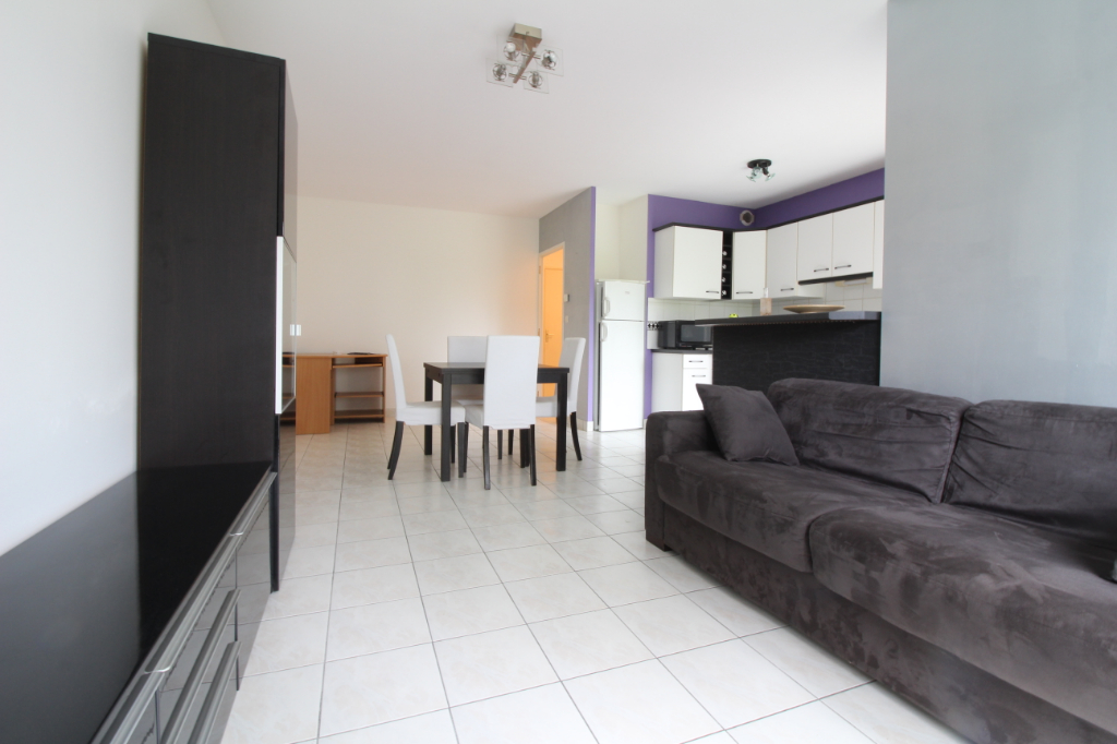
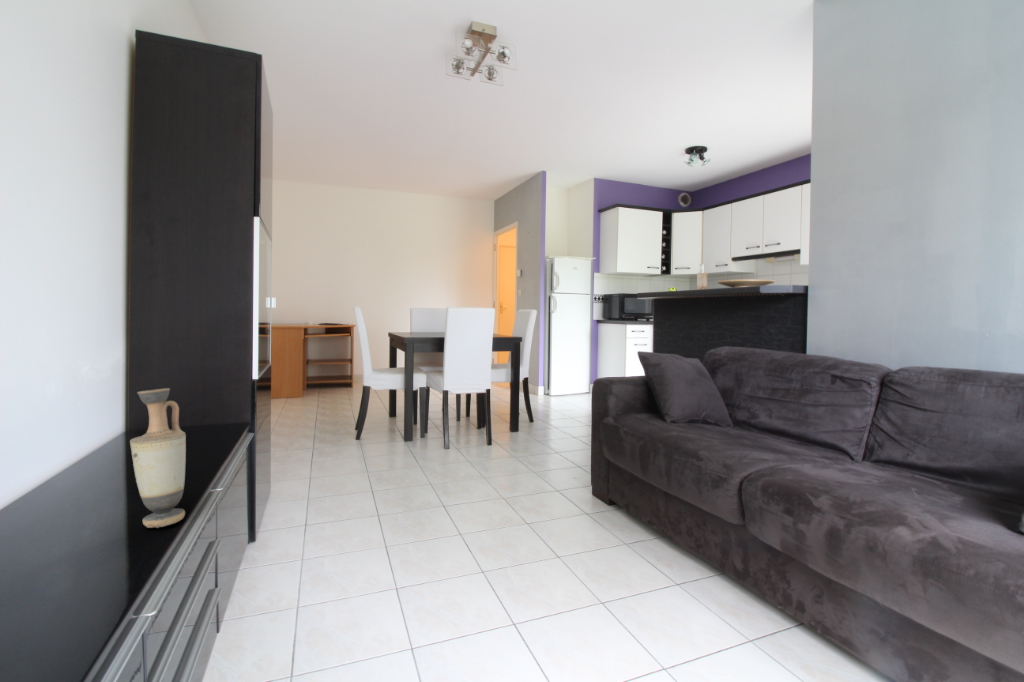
+ vase (158, 456)
